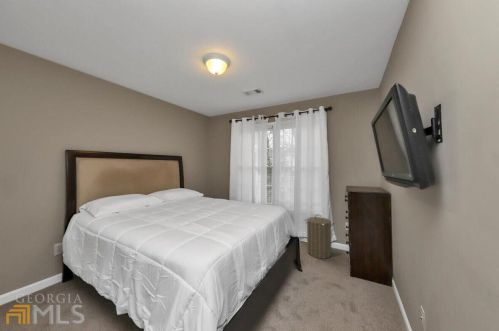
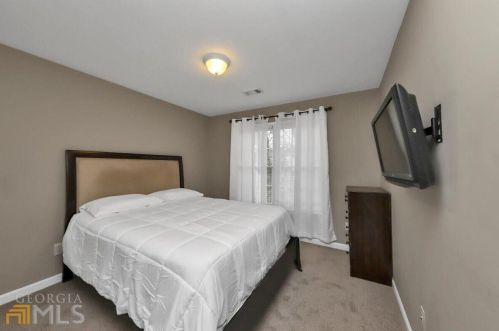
- laundry hamper (319, 233)
